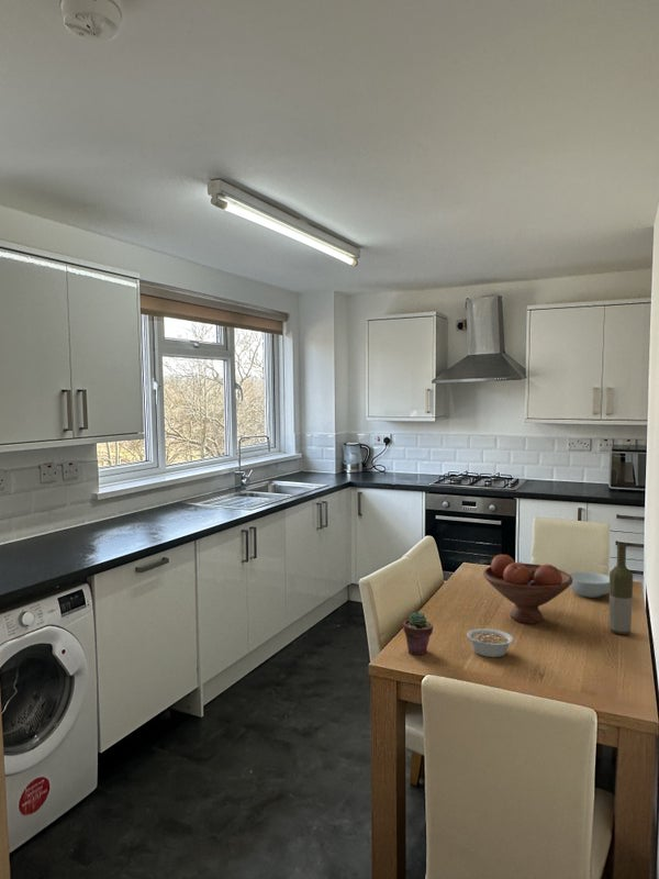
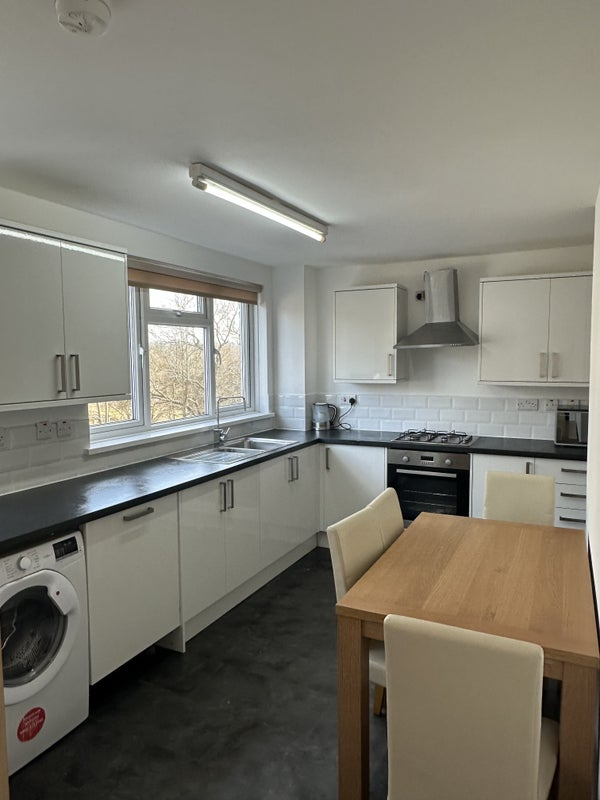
- bottle (621, 587)
- cereal bowl (589, 586)
- legume (491, 642)
- potted succulent (417, 632)
- fruit bowl (526, 588)
